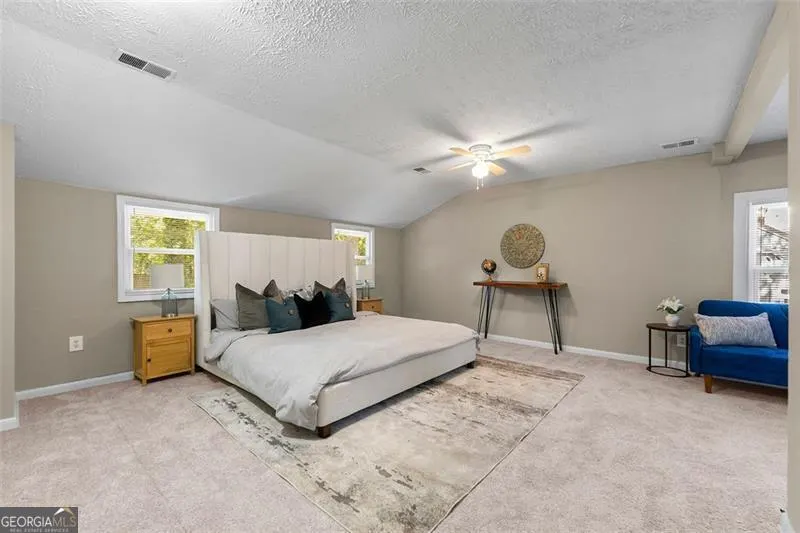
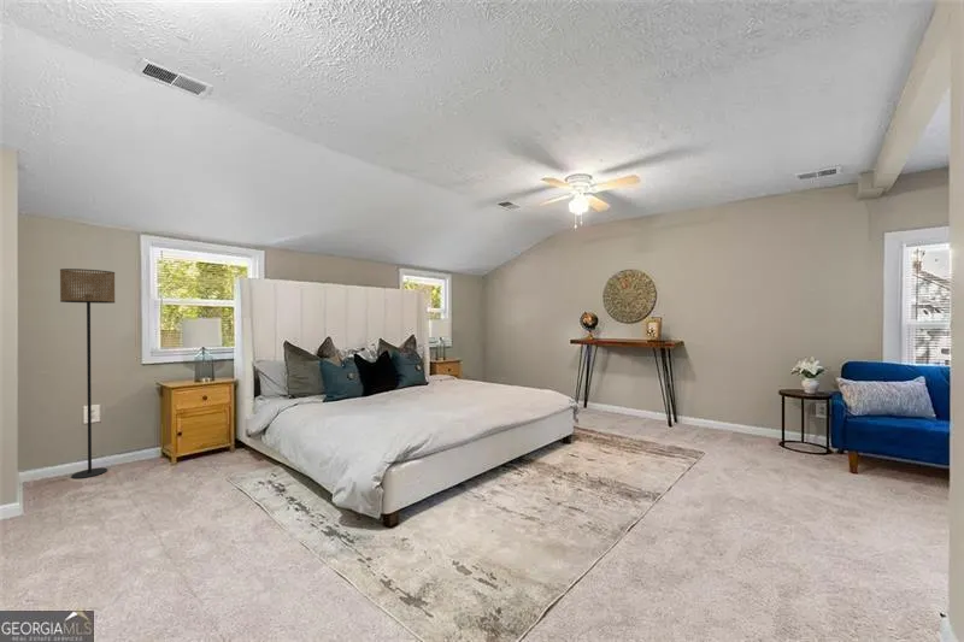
+ floor lamp (88, 372)
